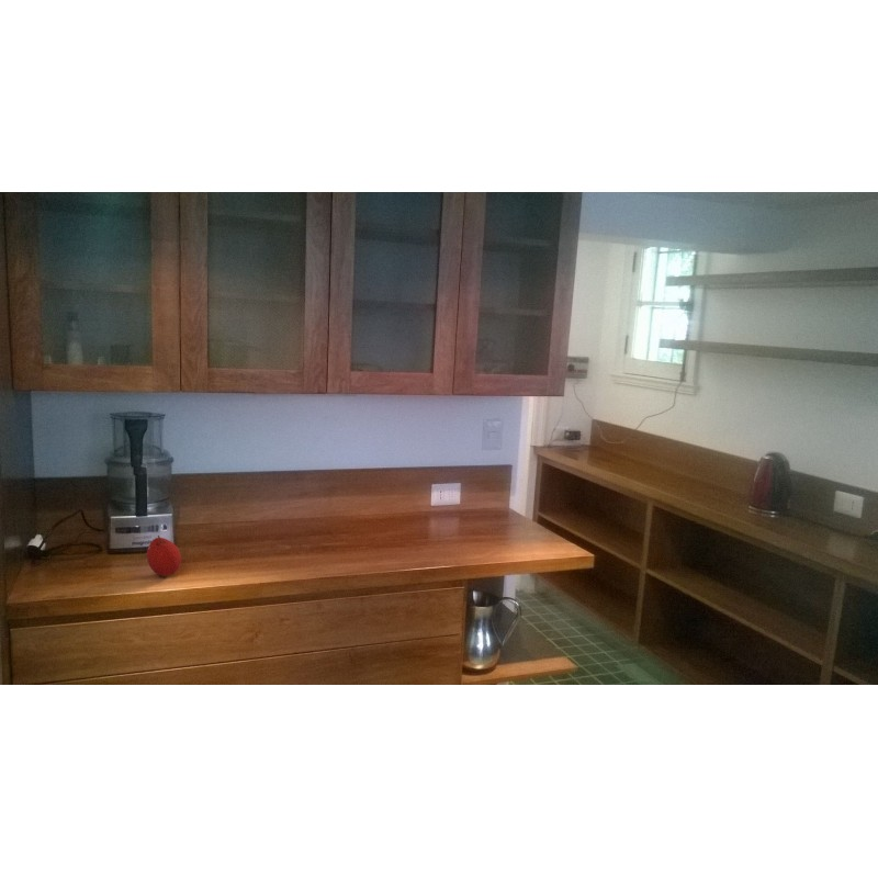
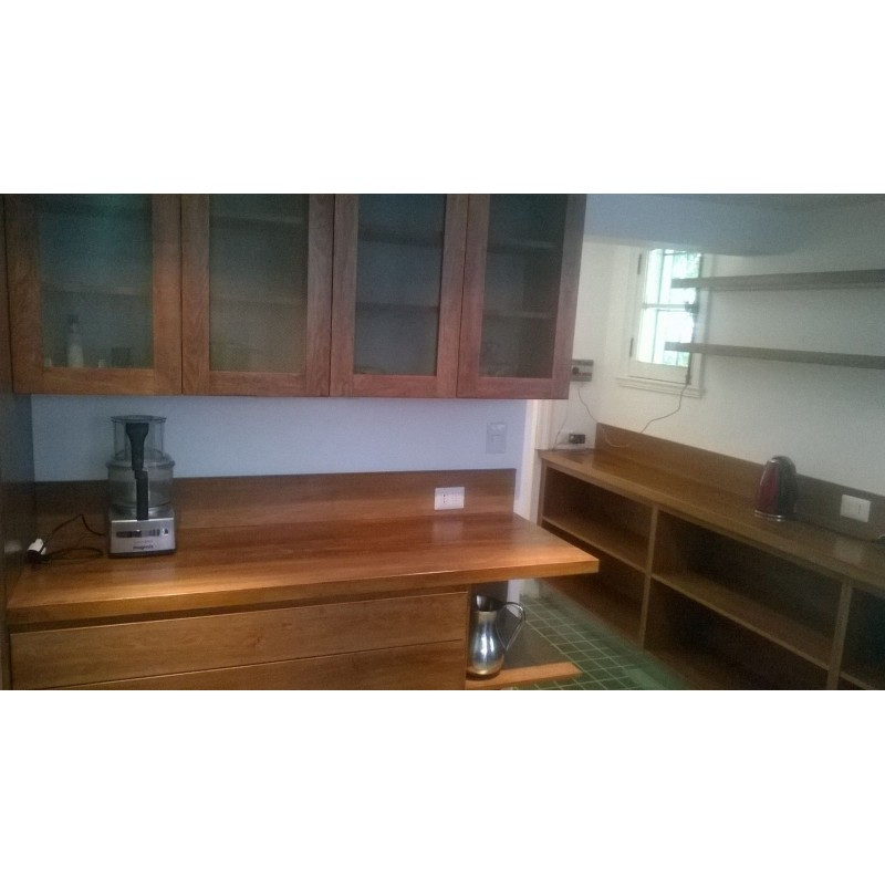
- fruit (164, 554)
